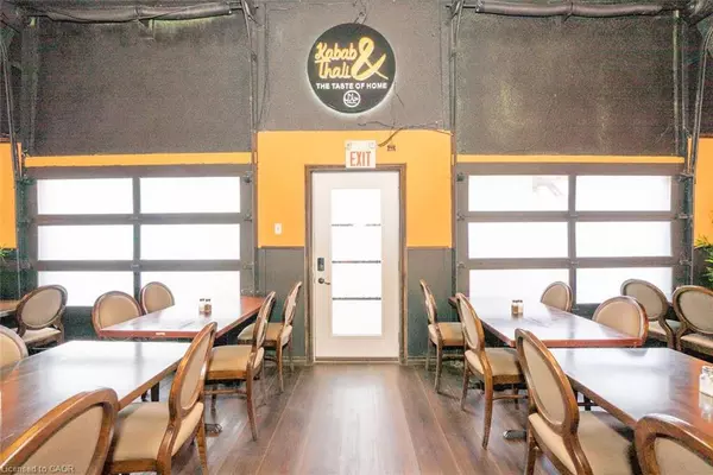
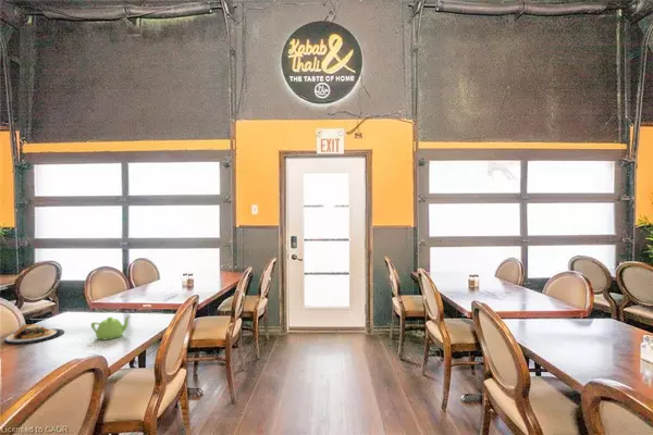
+ plate (35, 328)
+ teapot (111, 326)
